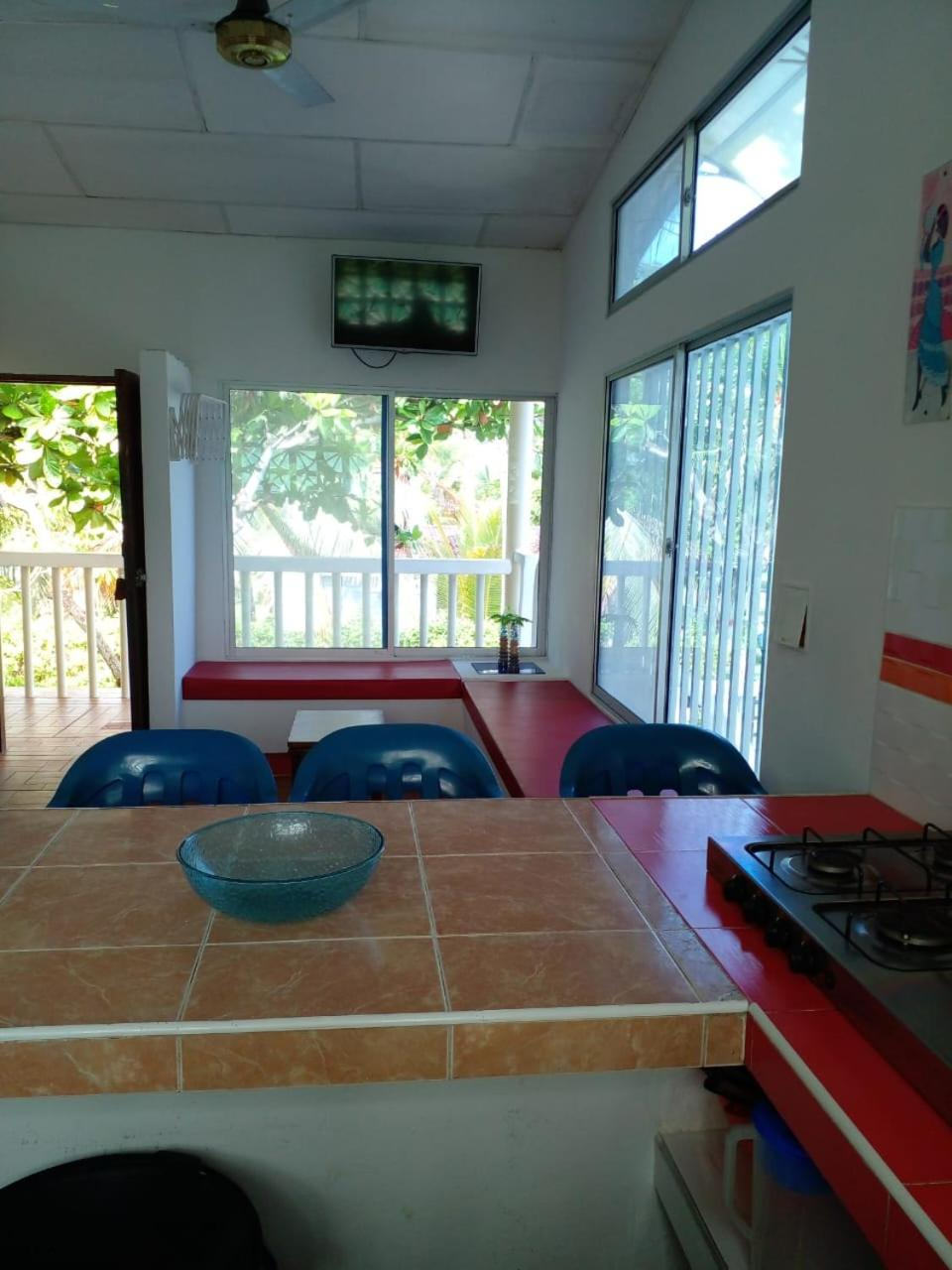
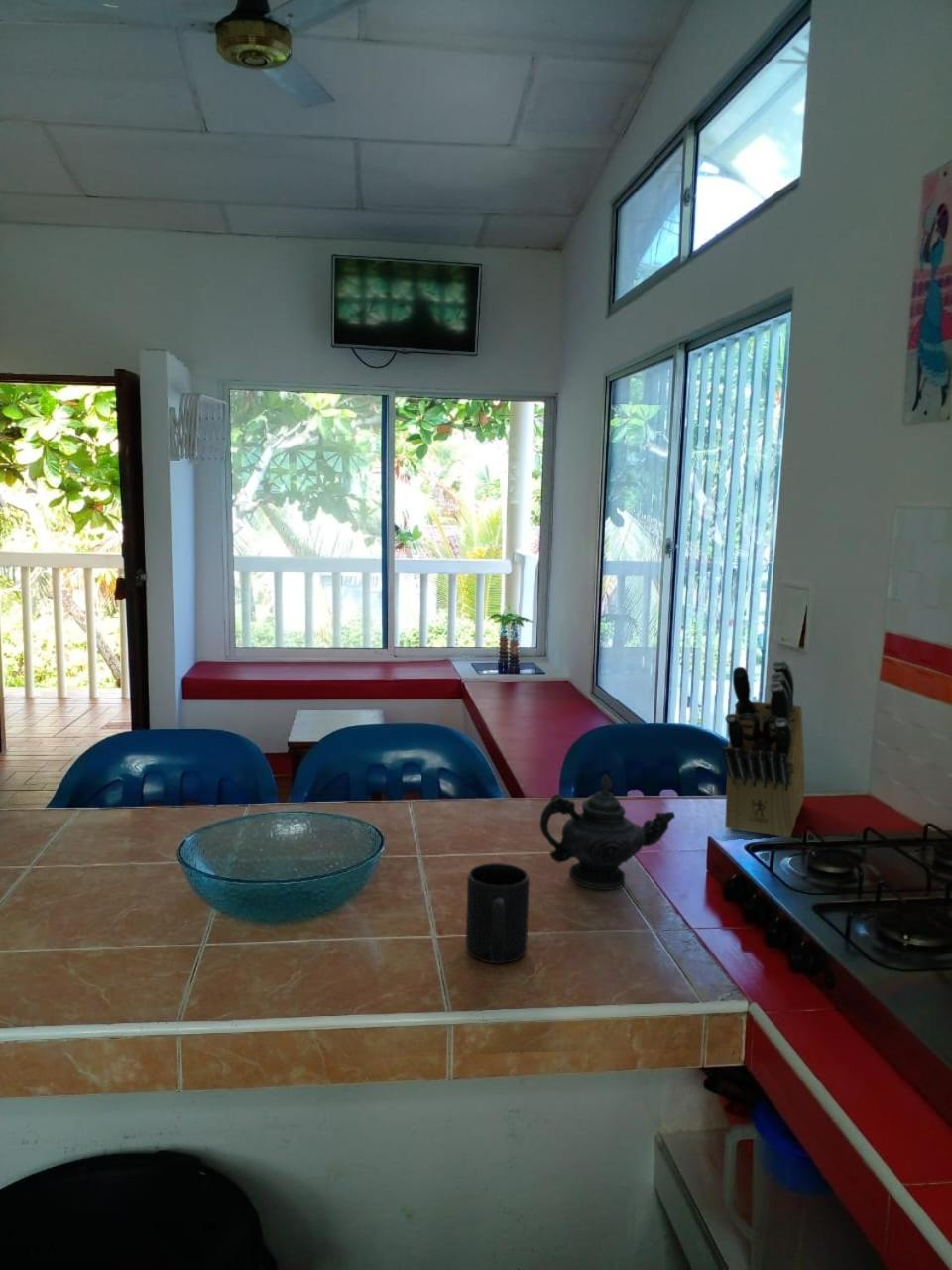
+ teapot (606, 826)
+ knife block (768, 737)
+ mug (497, 920)
